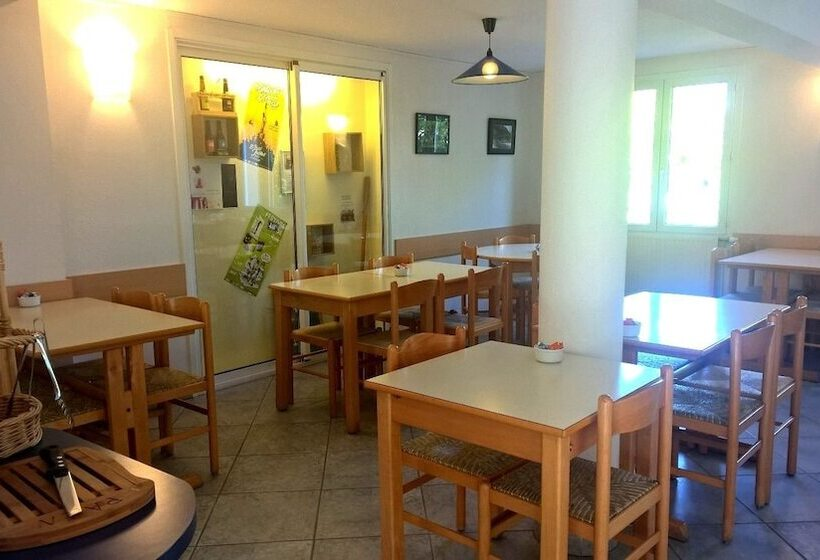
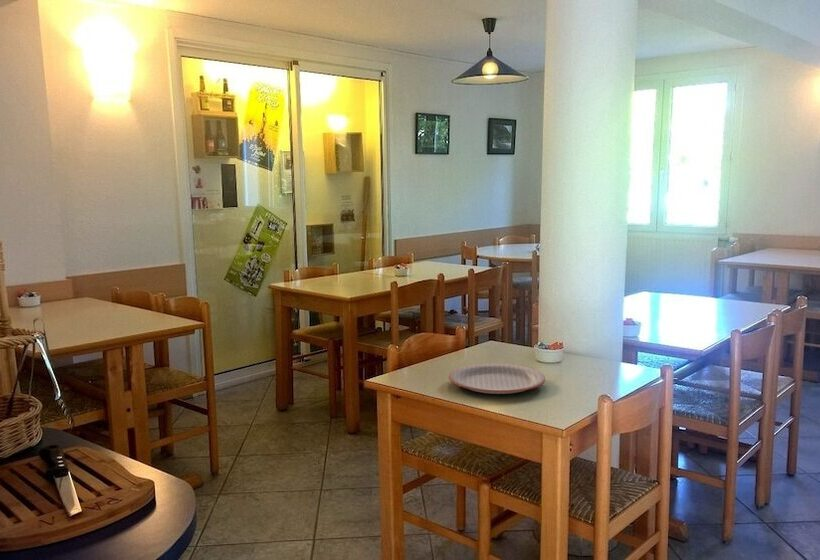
+ plate (496, 379)
